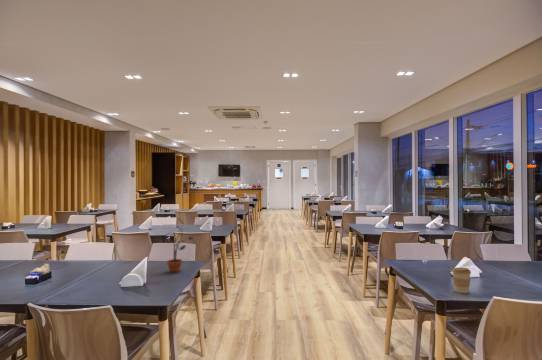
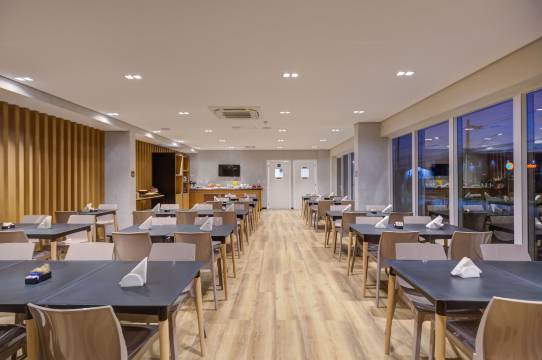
- coffee cup (461, 279)
- potted plant (176, 245)
